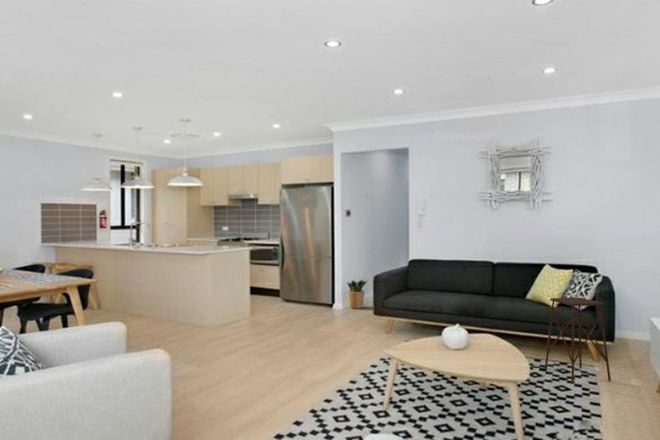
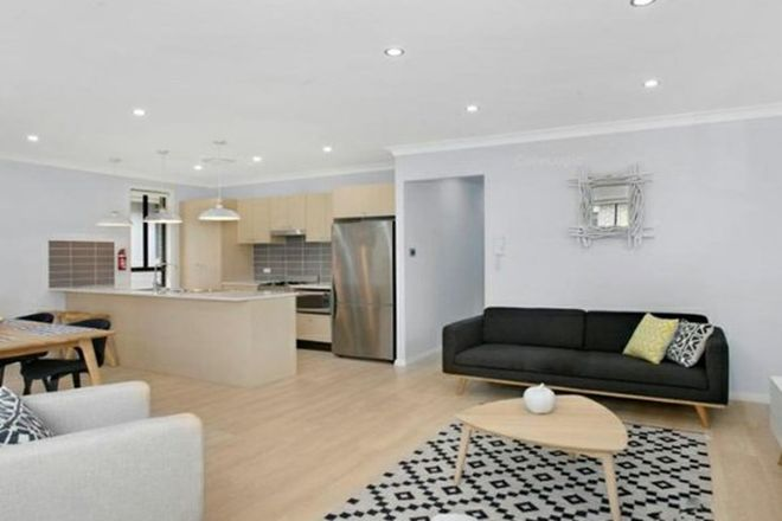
- side table (573, 337)
- potted plant (357, 293)
